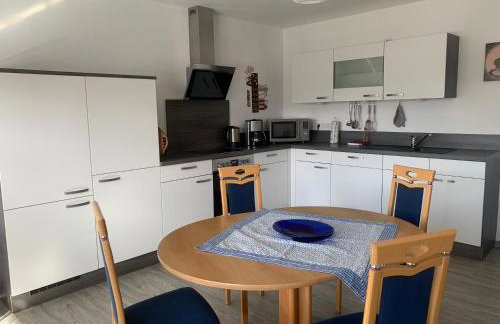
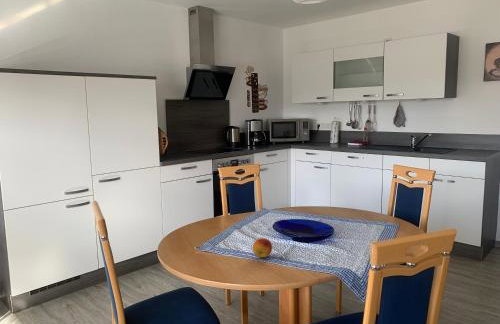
+ fruit (262, 247)
